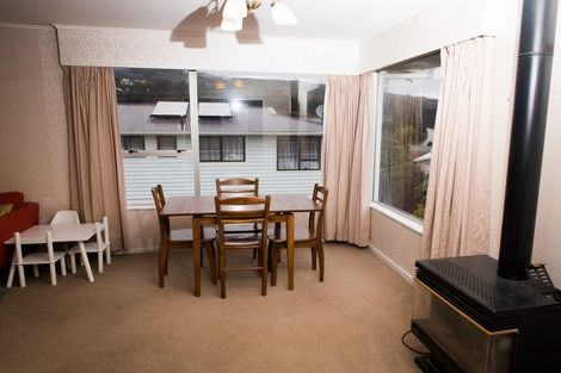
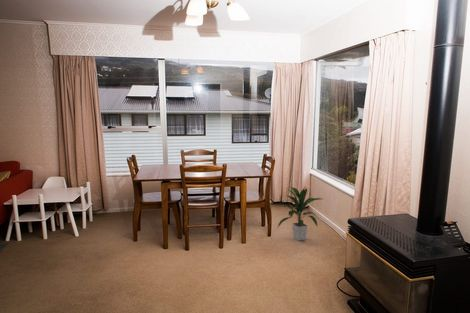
+ indoor plant (298, 211)
